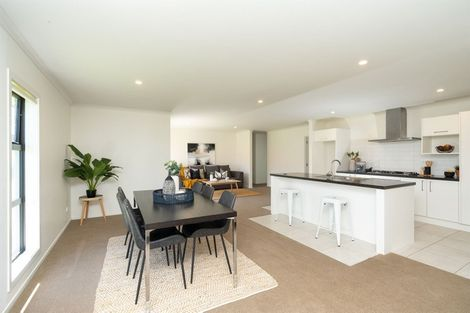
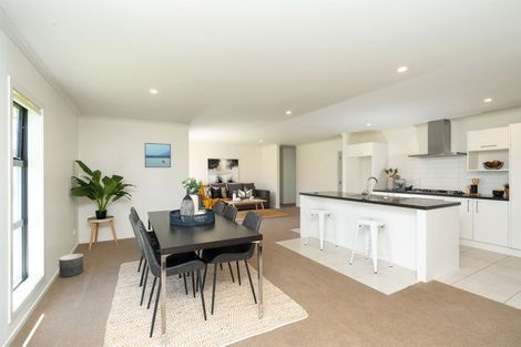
+ planter (71, 265)
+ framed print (157, 155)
